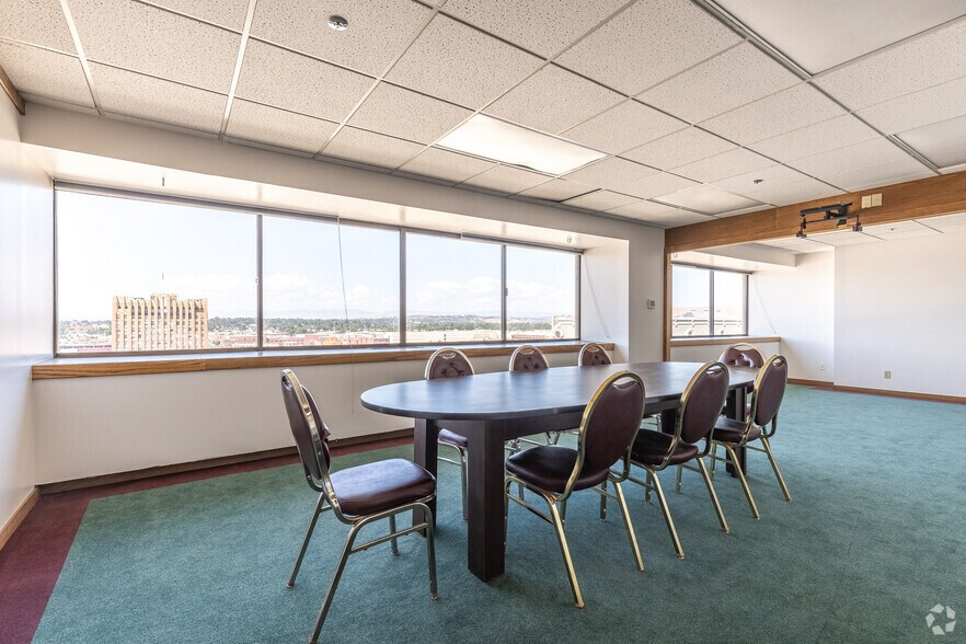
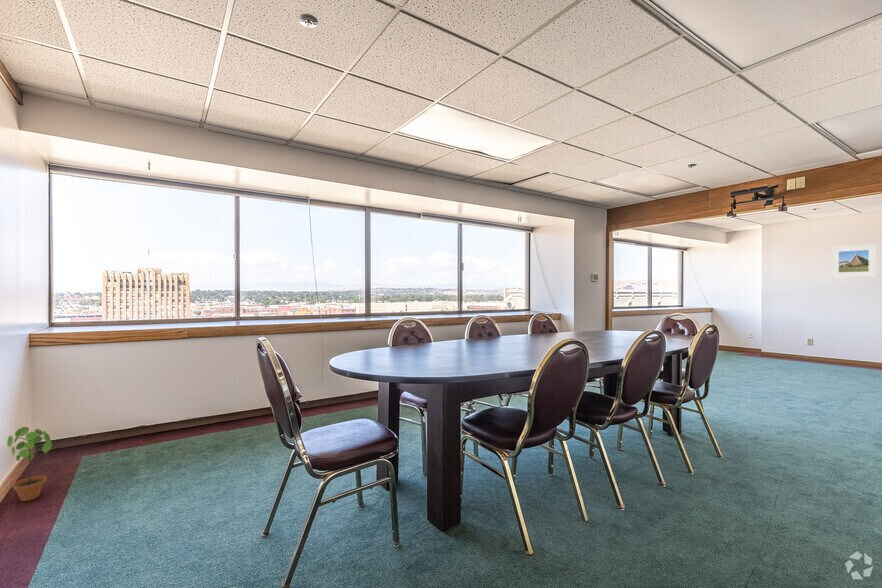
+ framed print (853, 261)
+ potted plant (30, 463)
